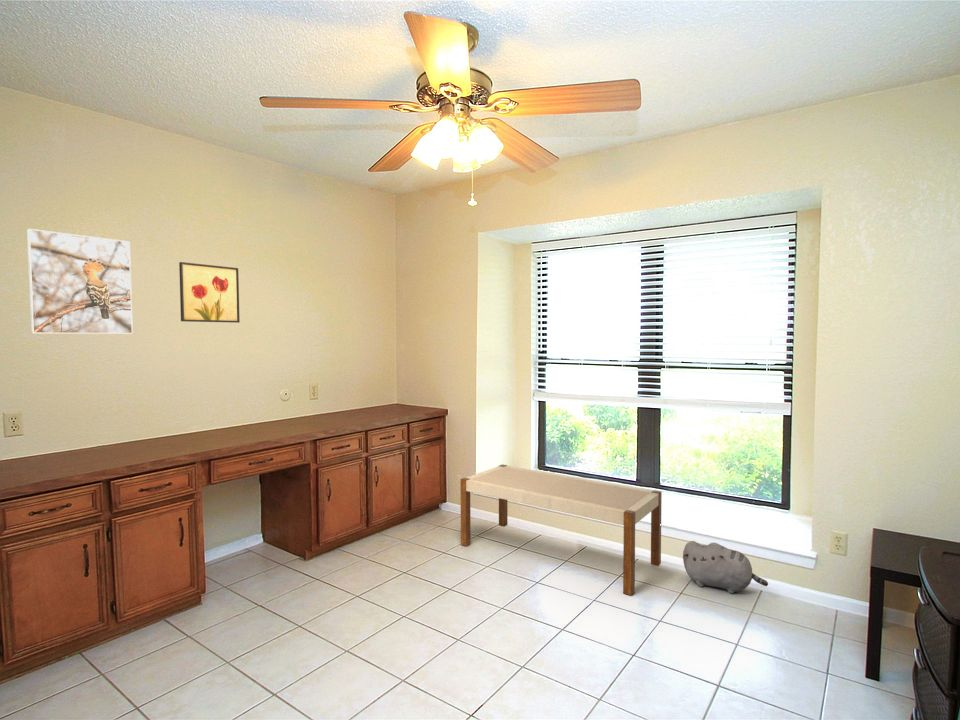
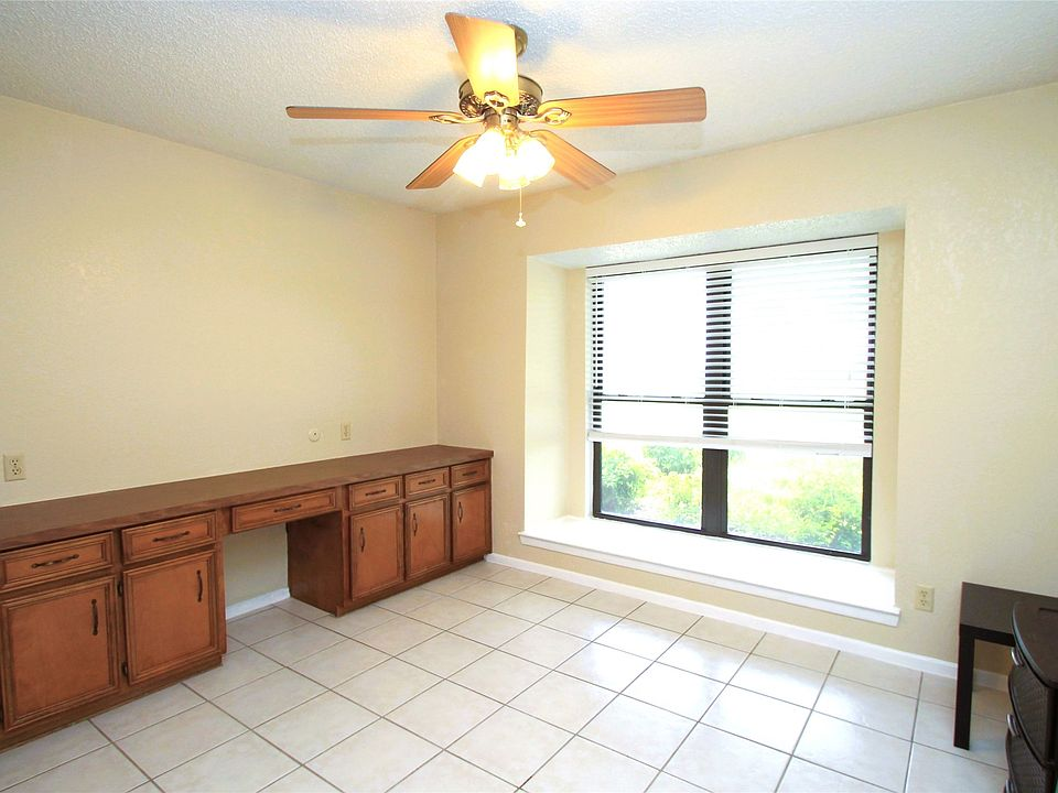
- plush toy (724, 565)
- wall art (210, 293)
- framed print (83, 284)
- bench (560, 511)
